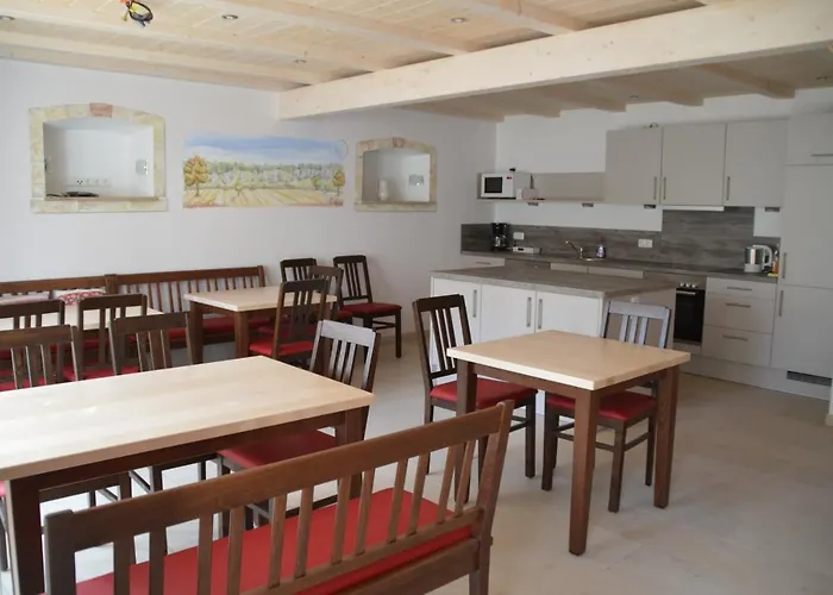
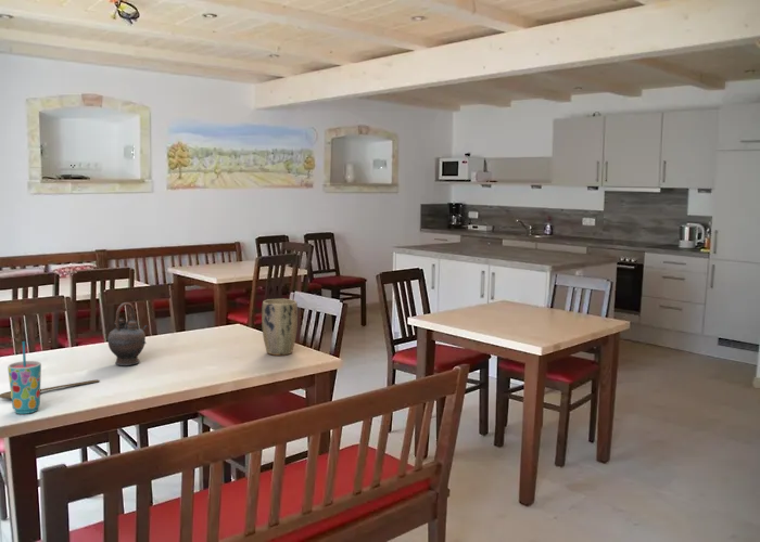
+ wooden spoon (51, 388)
+ cup (25, 376)
+ plant pot (279, 326)
+ teapot (129, 332)
